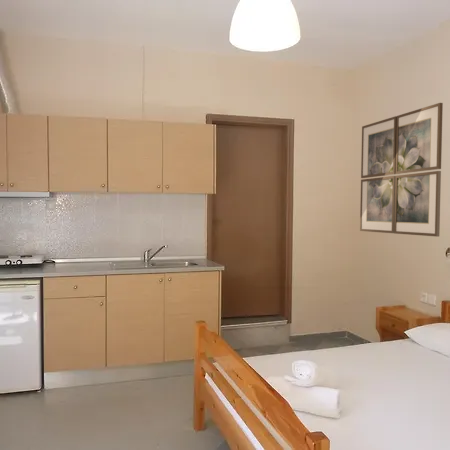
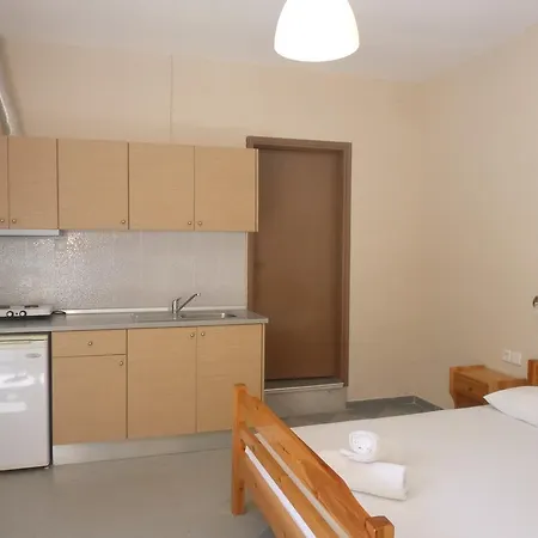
- wall art (396, 173)
